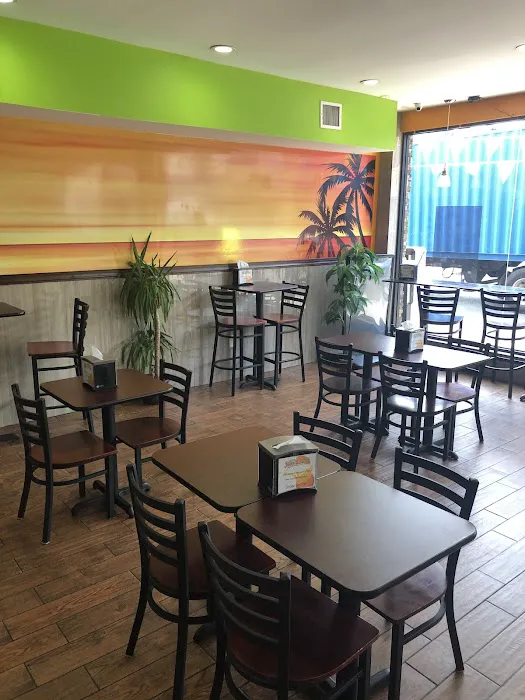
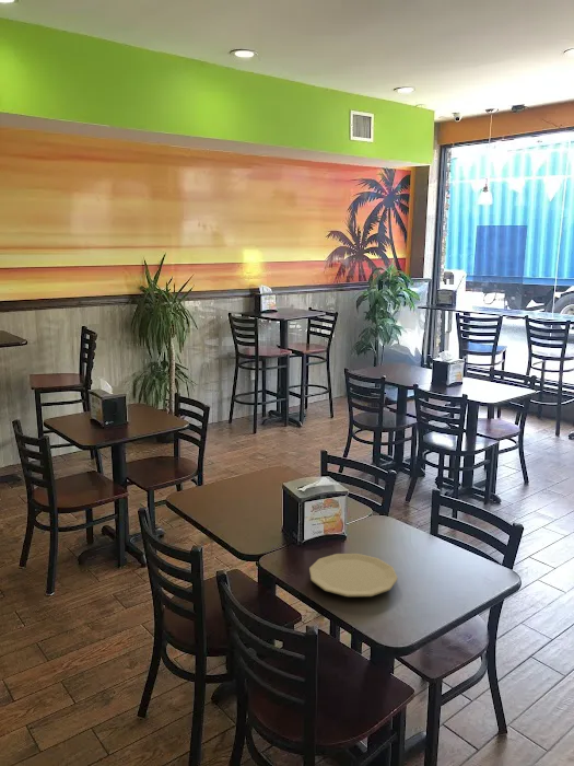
+ plate (352, 577)
